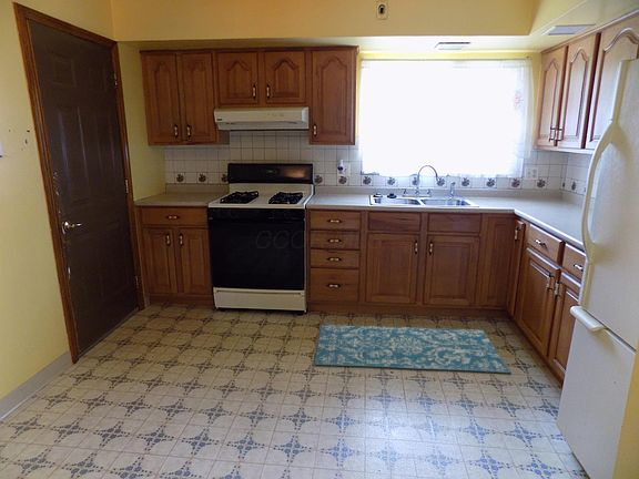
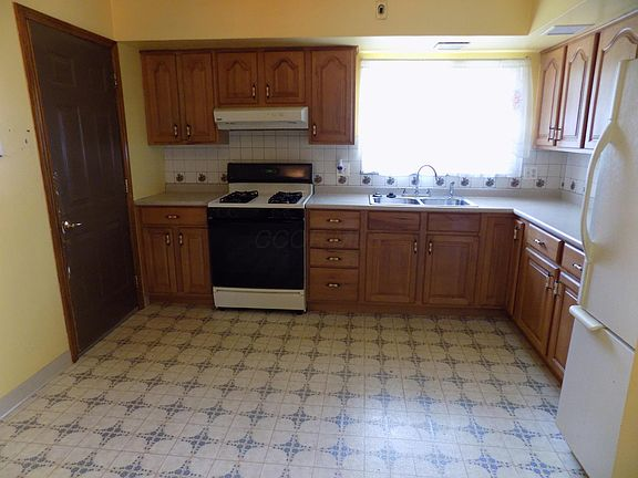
- rug (405, 345)
